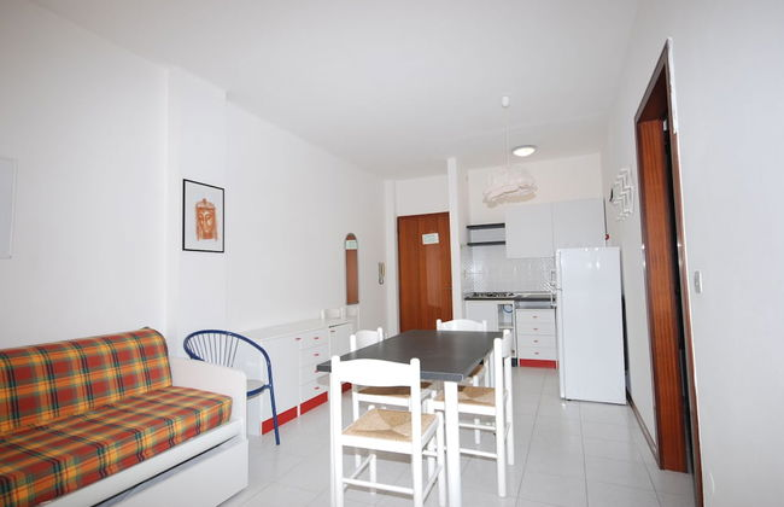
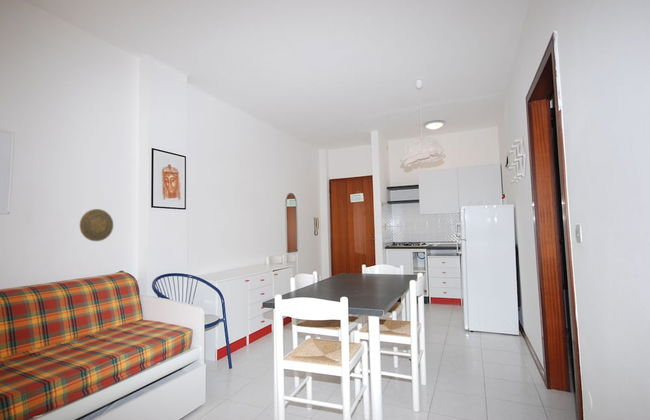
+ decorative plate (98, 225)
